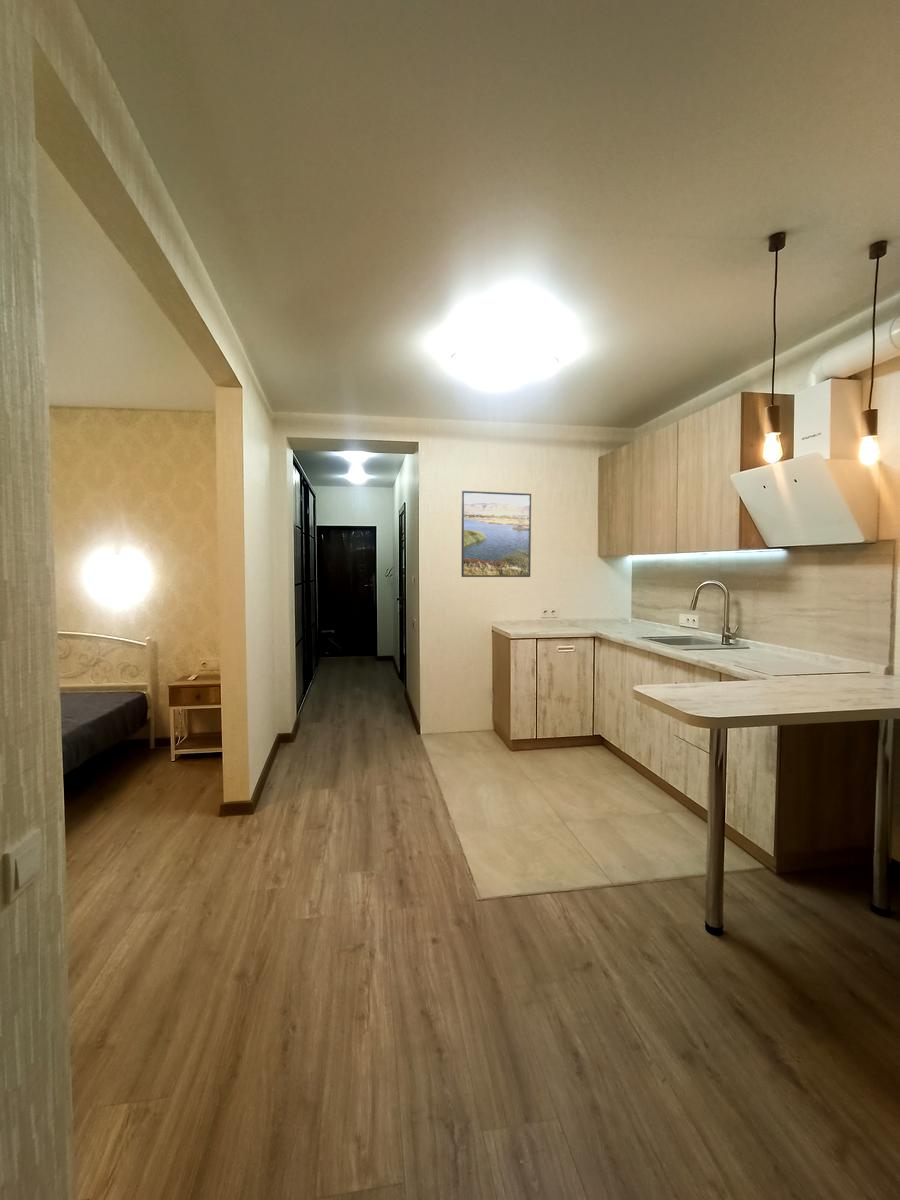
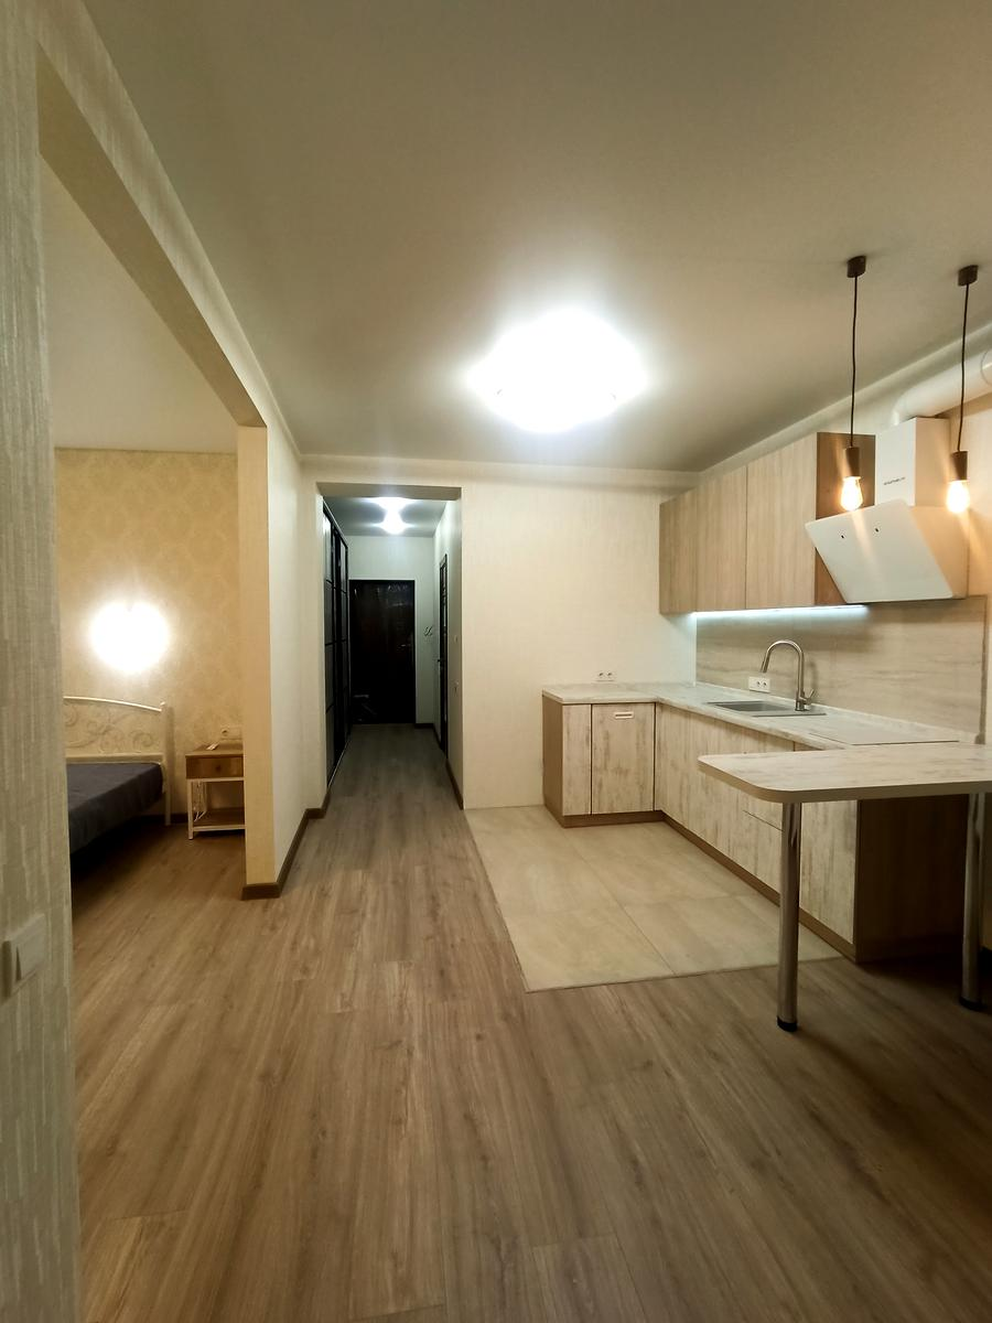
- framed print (496, 534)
